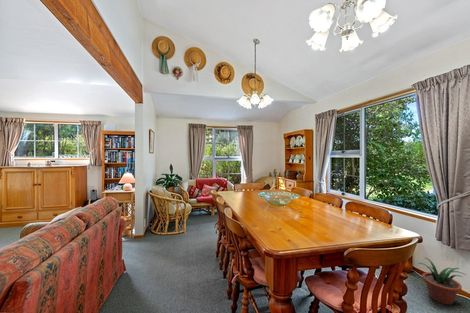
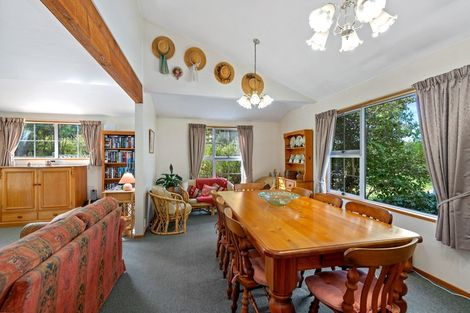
- potted plant (441, 281)
